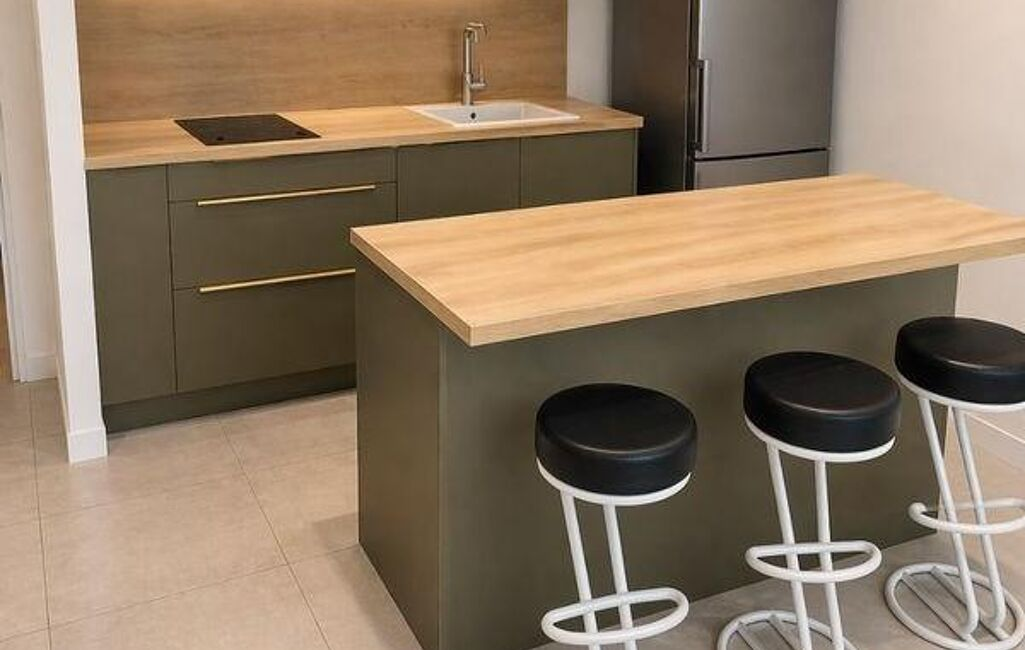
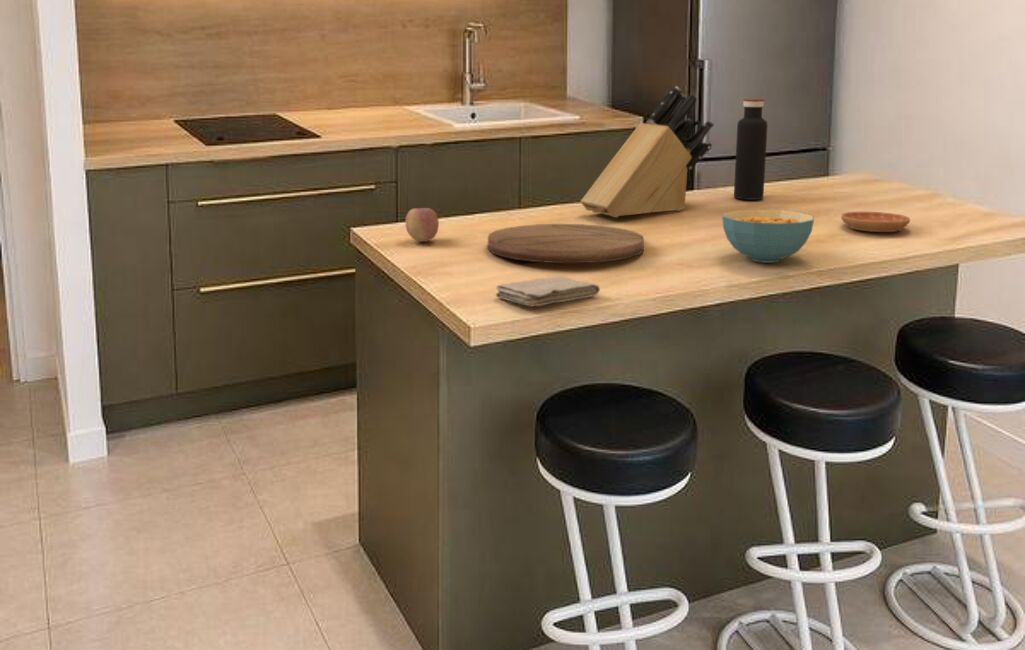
+ knife block (649, 150)
+ cutting board (565, 242)
+ saucer (875, 222)
+ washcloth (546, 289)
+ water bottle (751, 149)
+ cereal bowl (766, 238)
+ fruit (422, 224)
